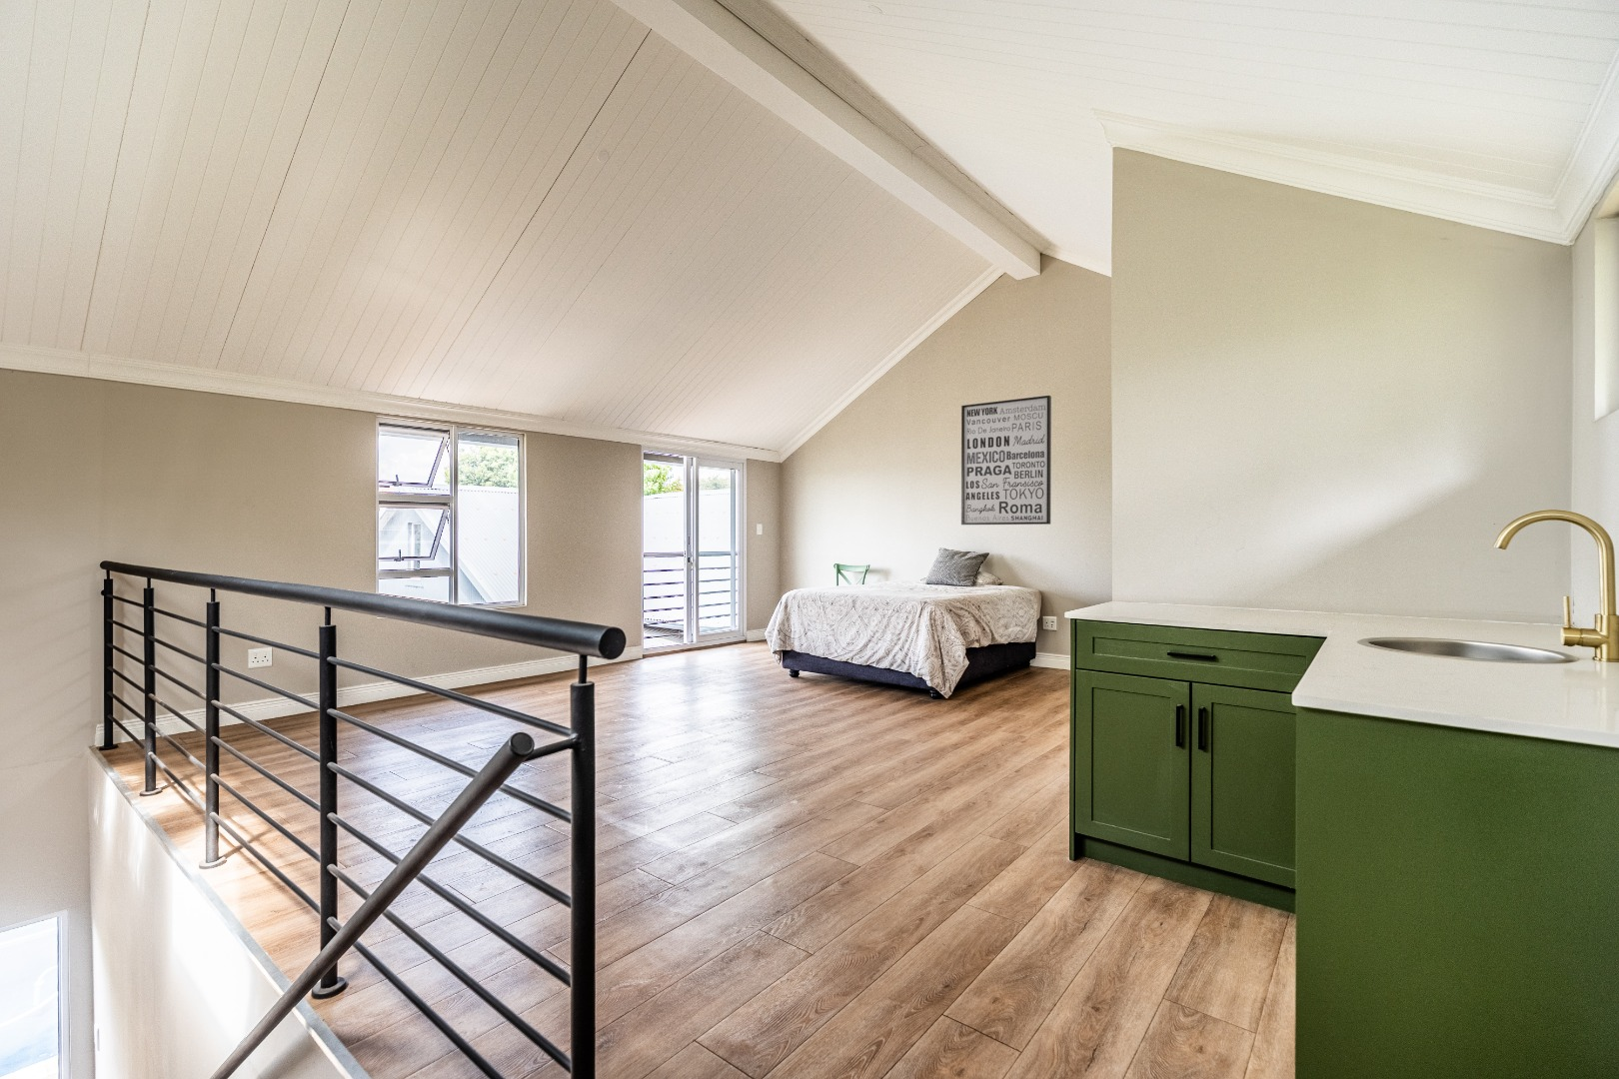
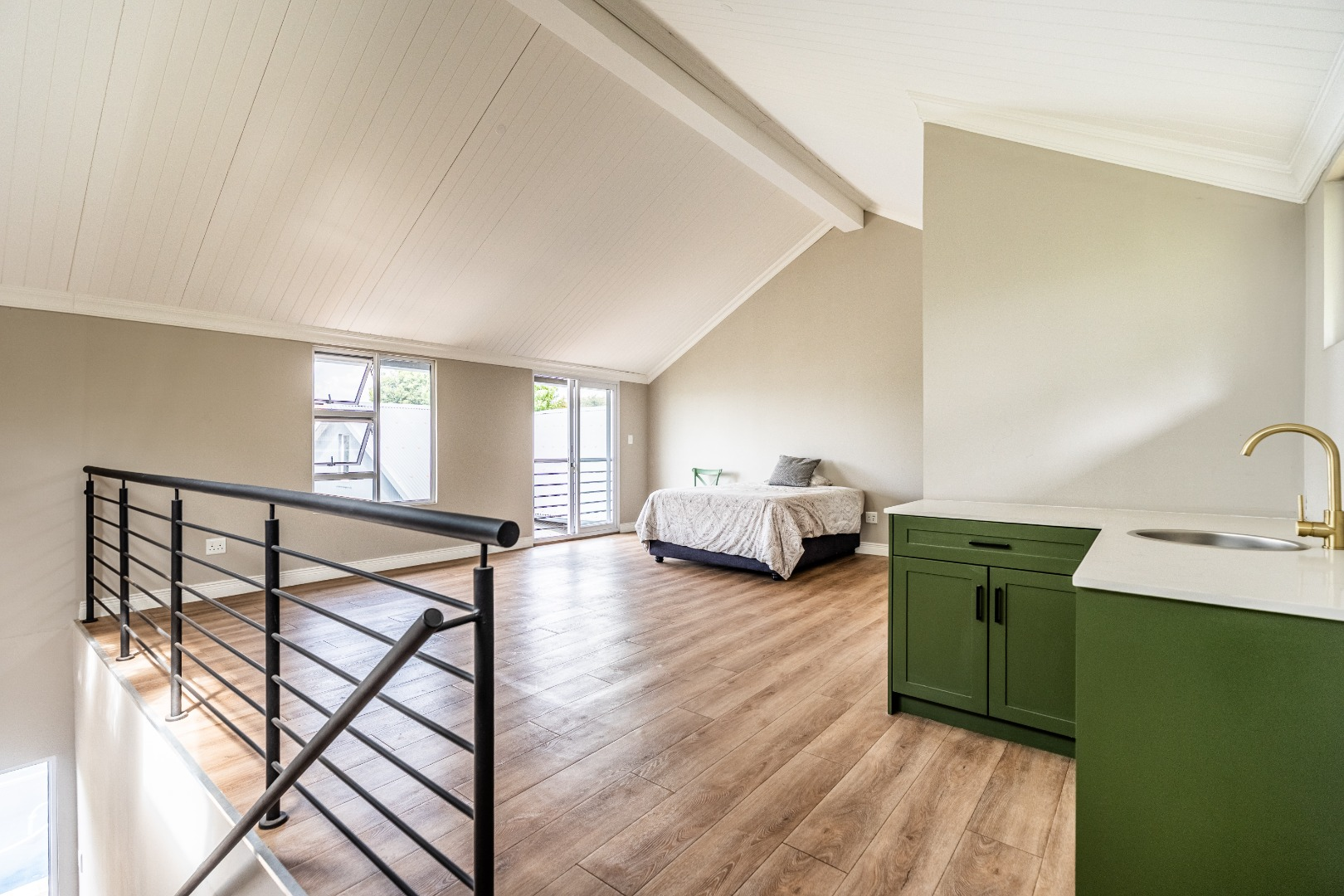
- wall art (1005, 462)
